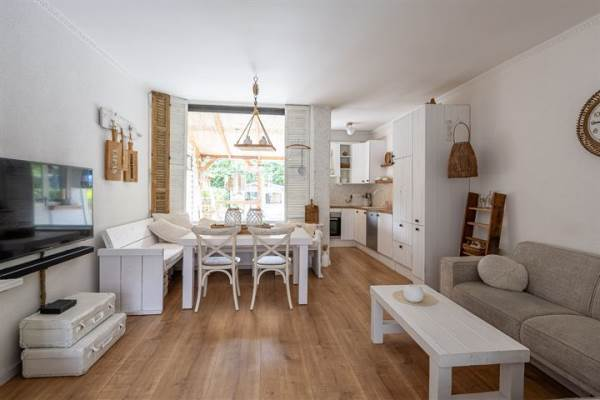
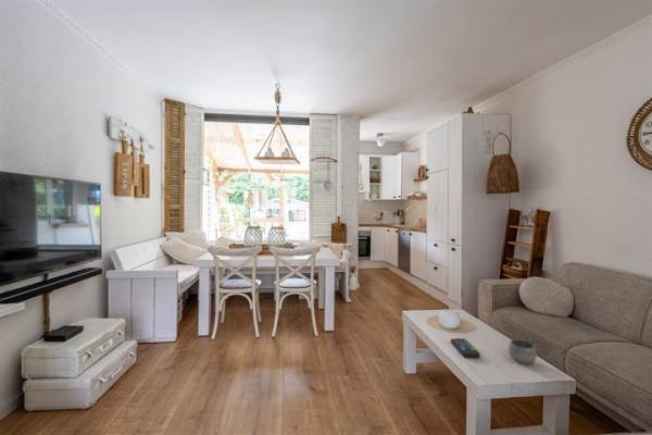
+ bowl (522, 351)
+ remote control (464, 347)
